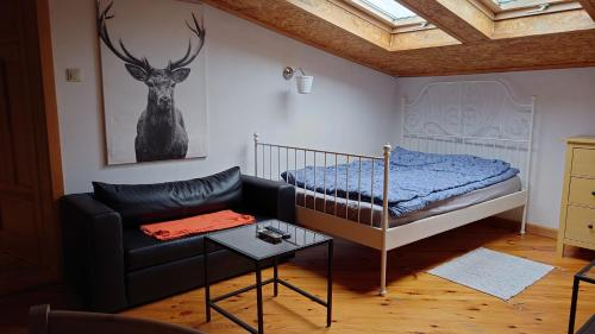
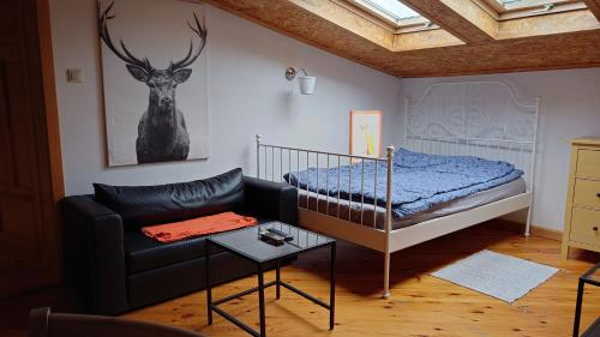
+ wall art (365, 137)
